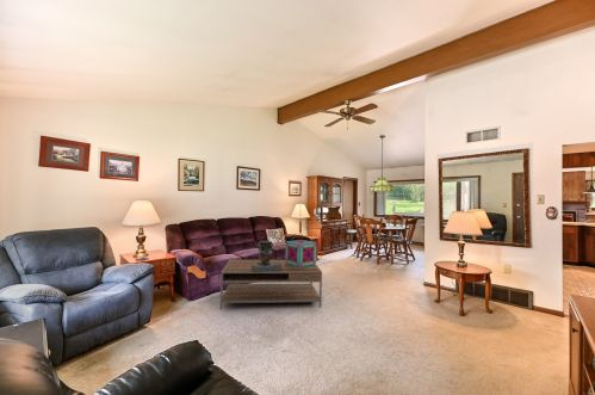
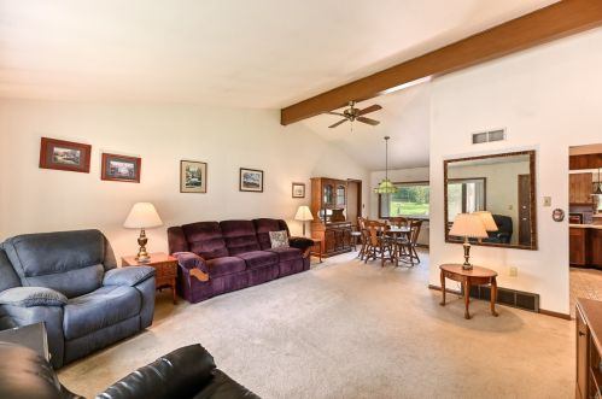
- decorative cube (300, 252)
- decorative urn (266, 254)
- coffee table (271, 282)
